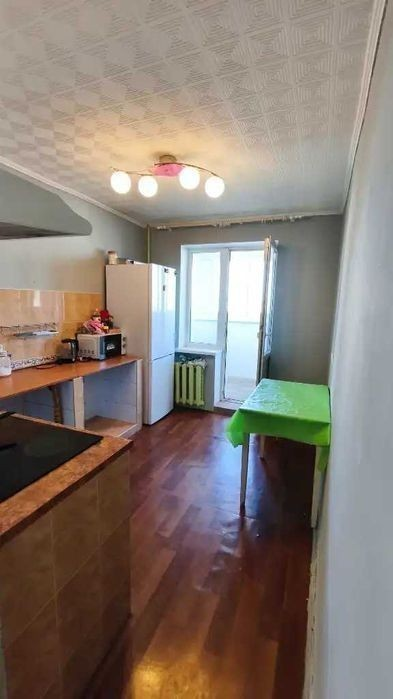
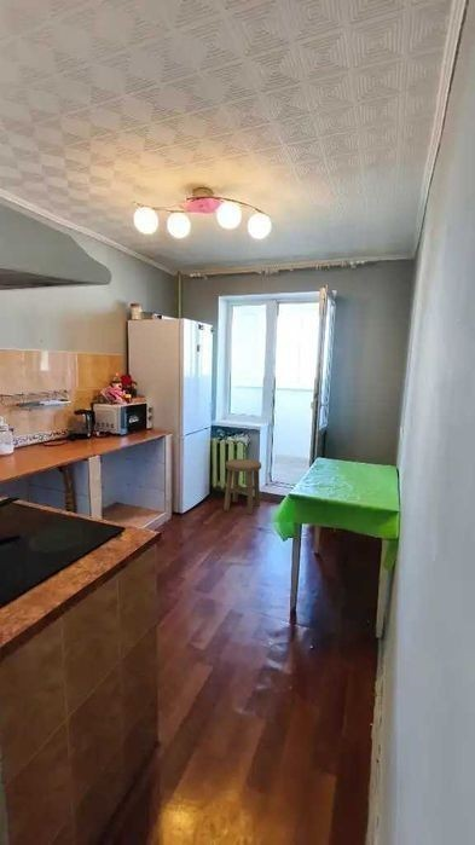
+ stool (241, 486)
